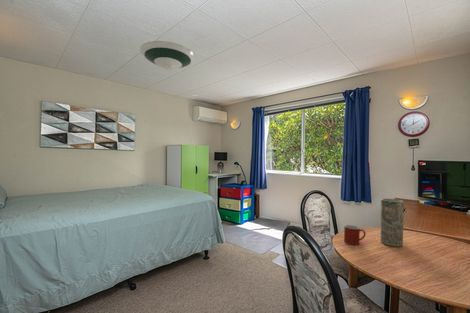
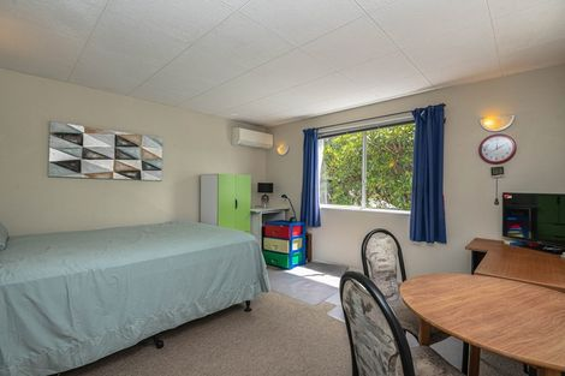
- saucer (168, 61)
- vase (391, 221)
- mug (354, 234)
